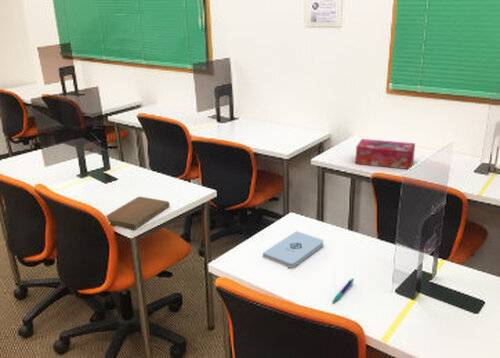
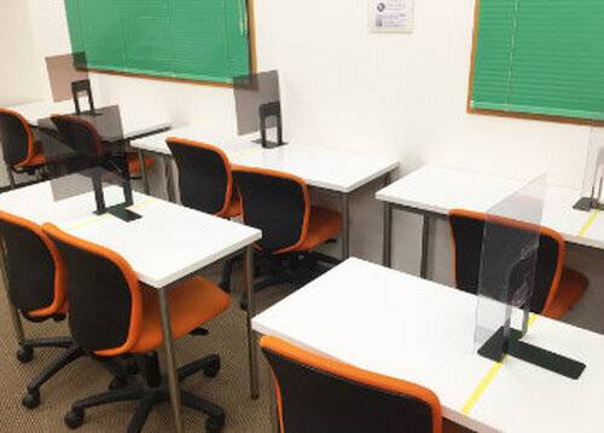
- notebook (137, 212)
- tissue box (385, 153)
- pen (342, 290)
- notepad (294, 248)
